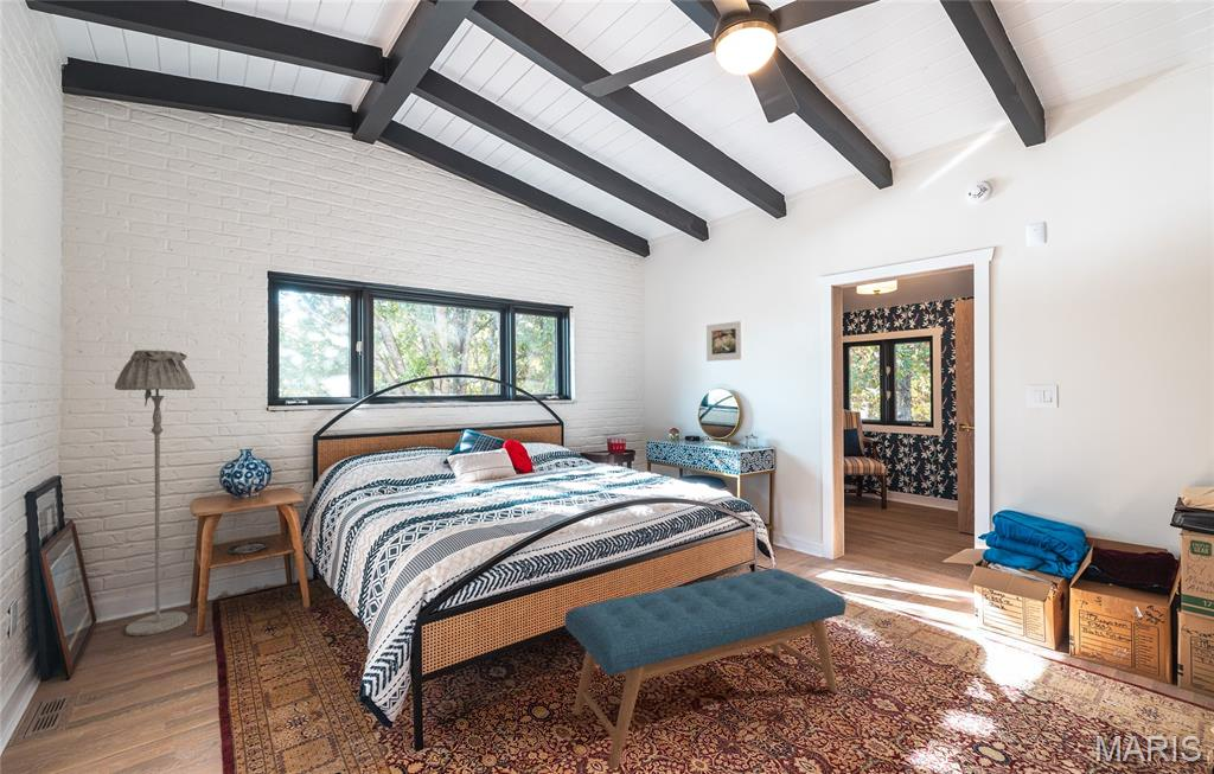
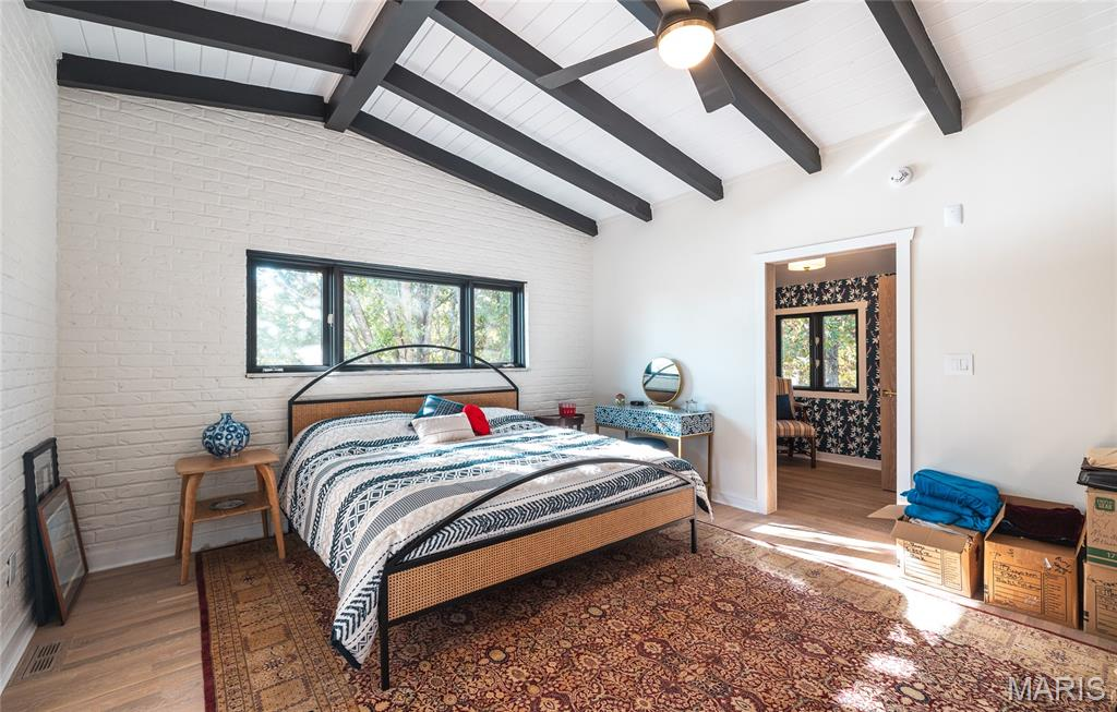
- bench (709, 648)
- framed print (723, 341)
- floor lamp (156, 487)
